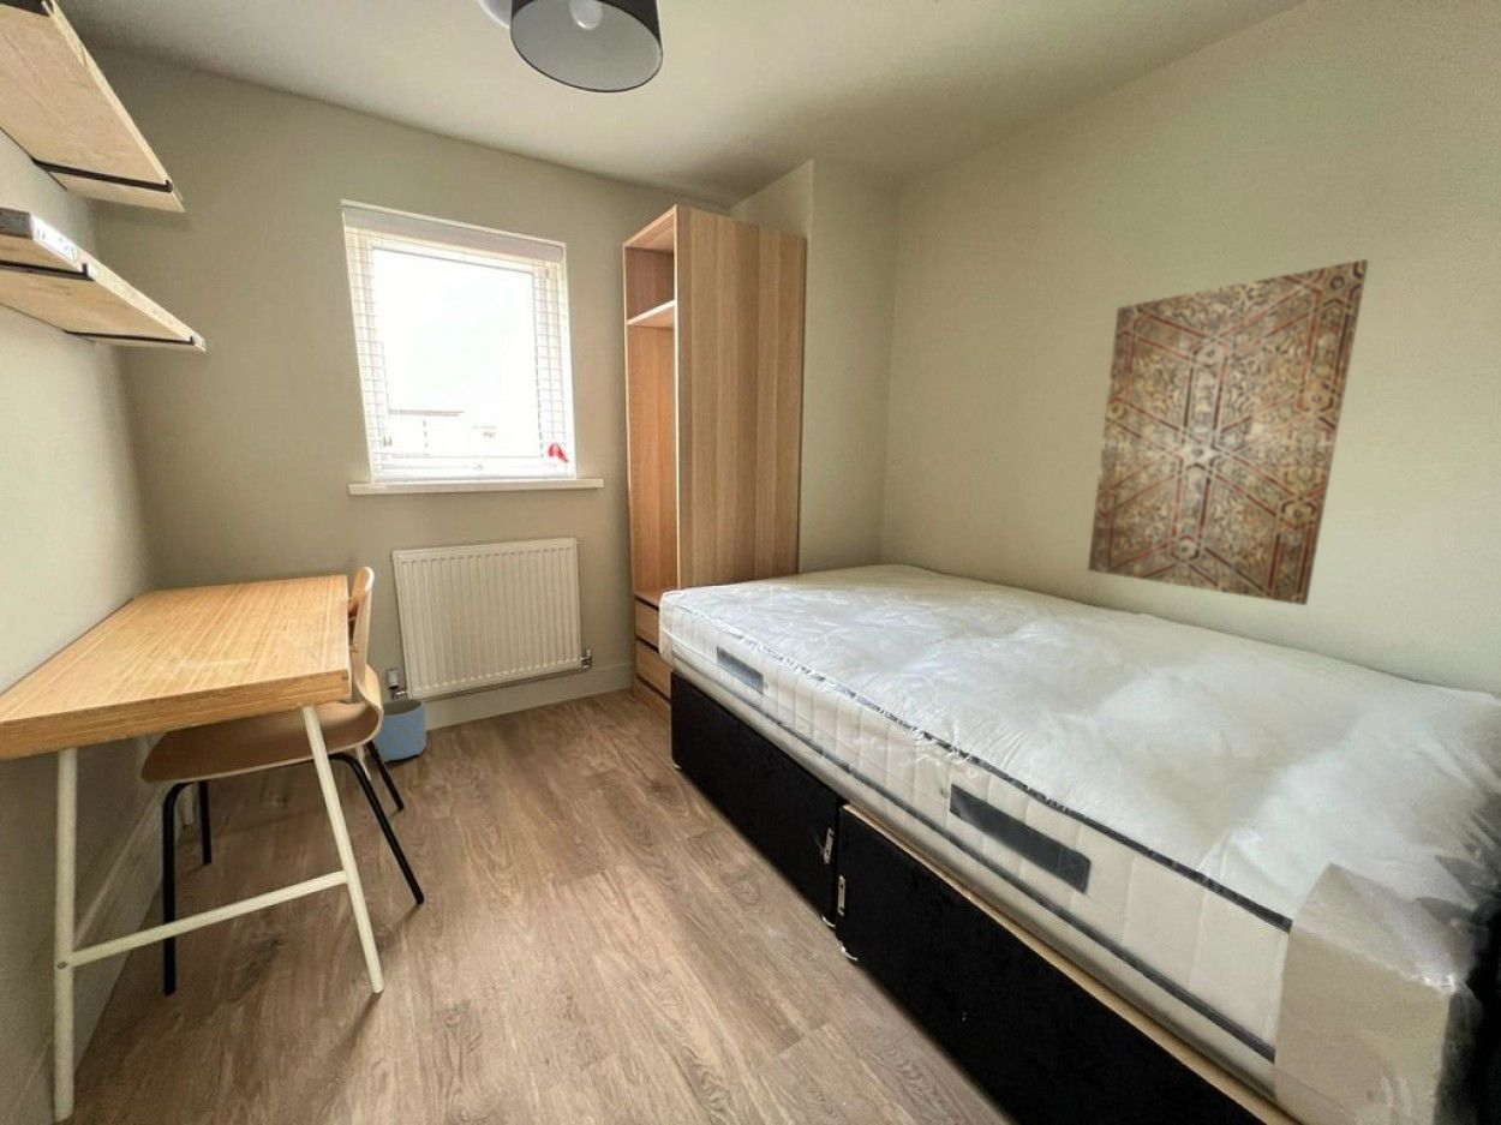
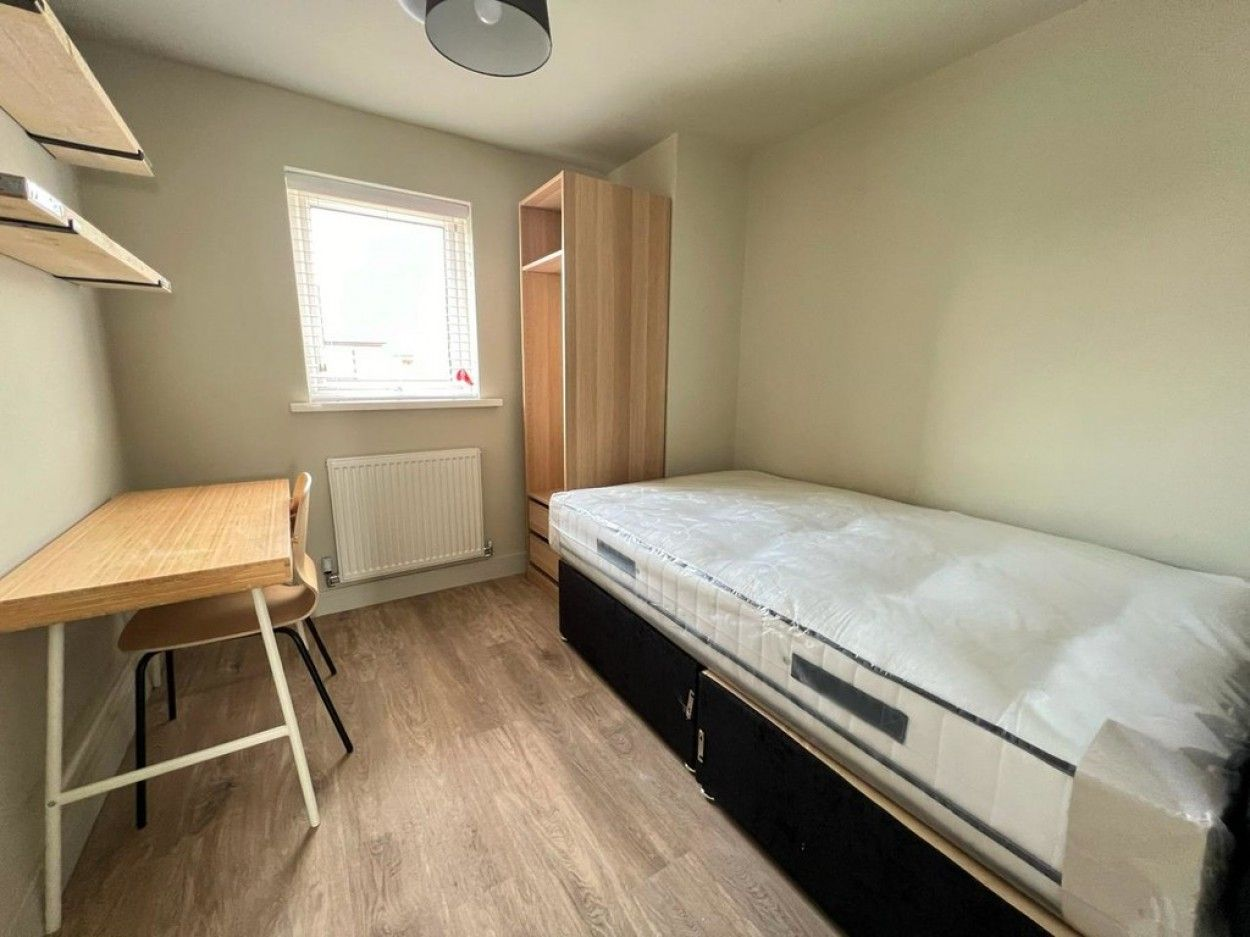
- wall art (1203, 442)
- planter (400, 729)
